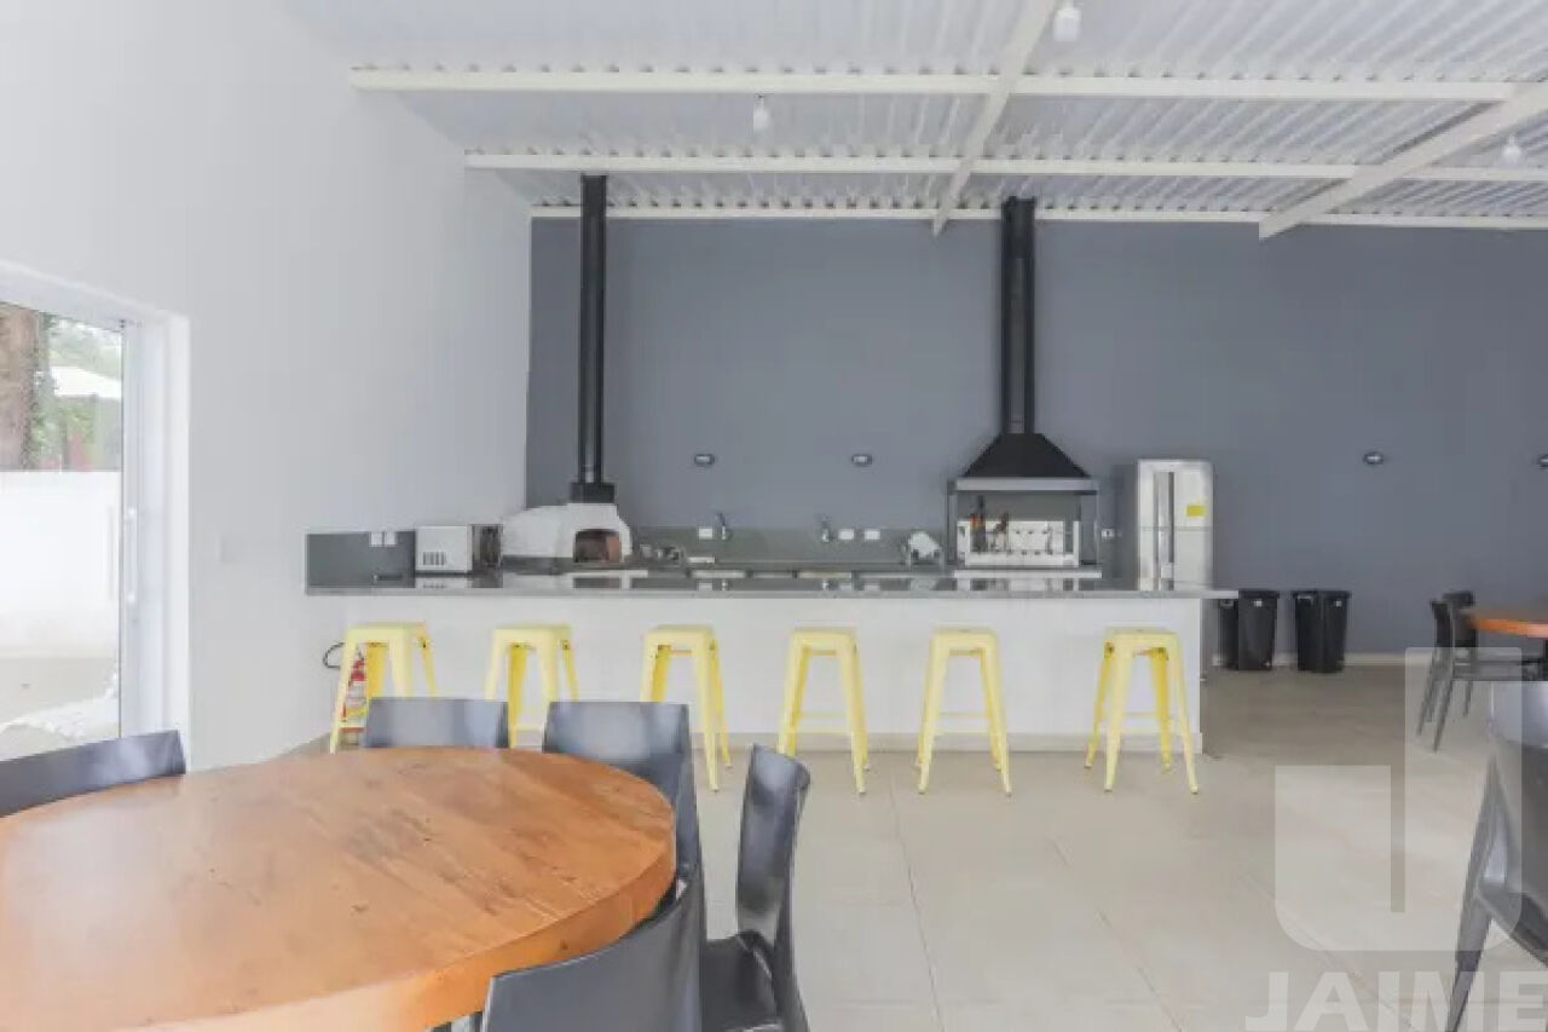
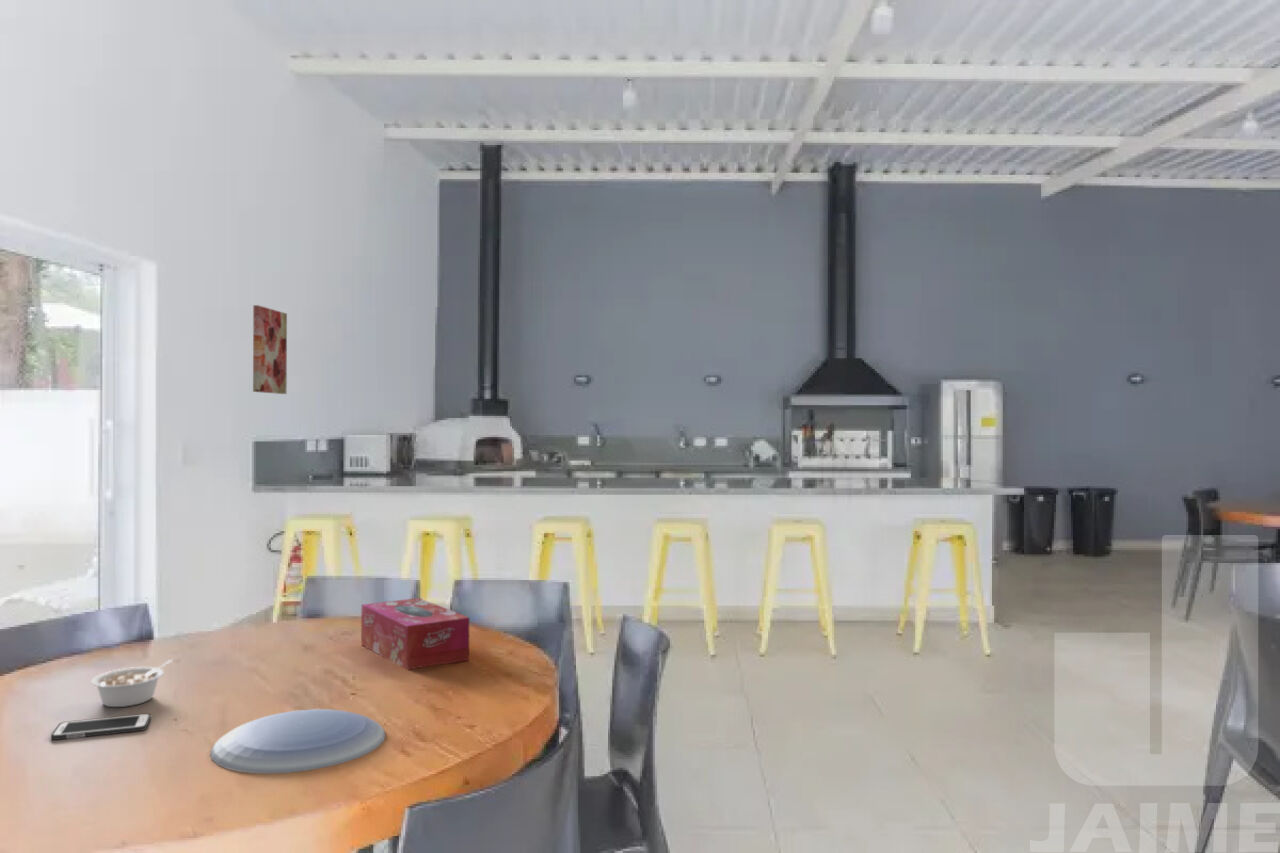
+ tissue box (413, 631)
+ legume (129, 684)
+ plate (300, 733)
+ wall art (270, 351)
+ cell phone (102, 726)
